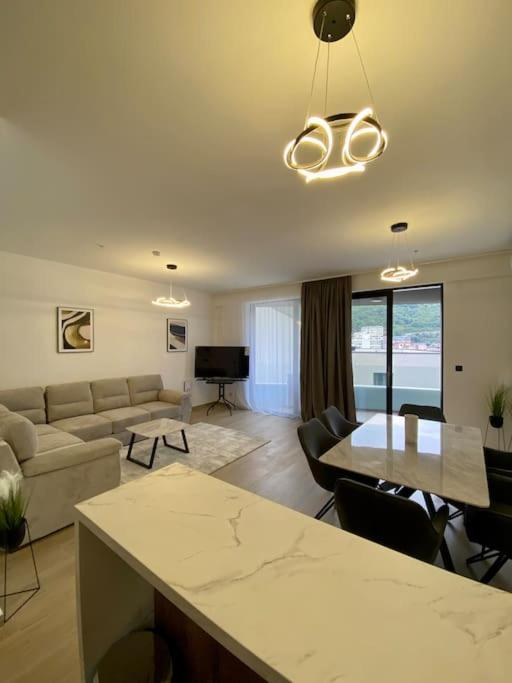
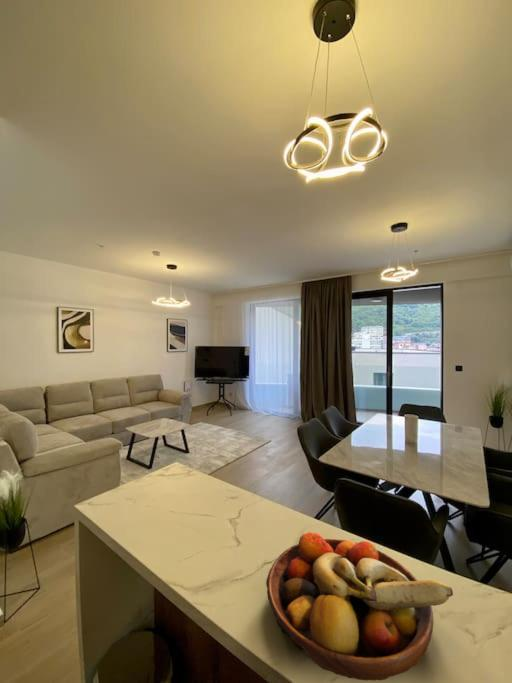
+ fruit bowl (346, 578)
